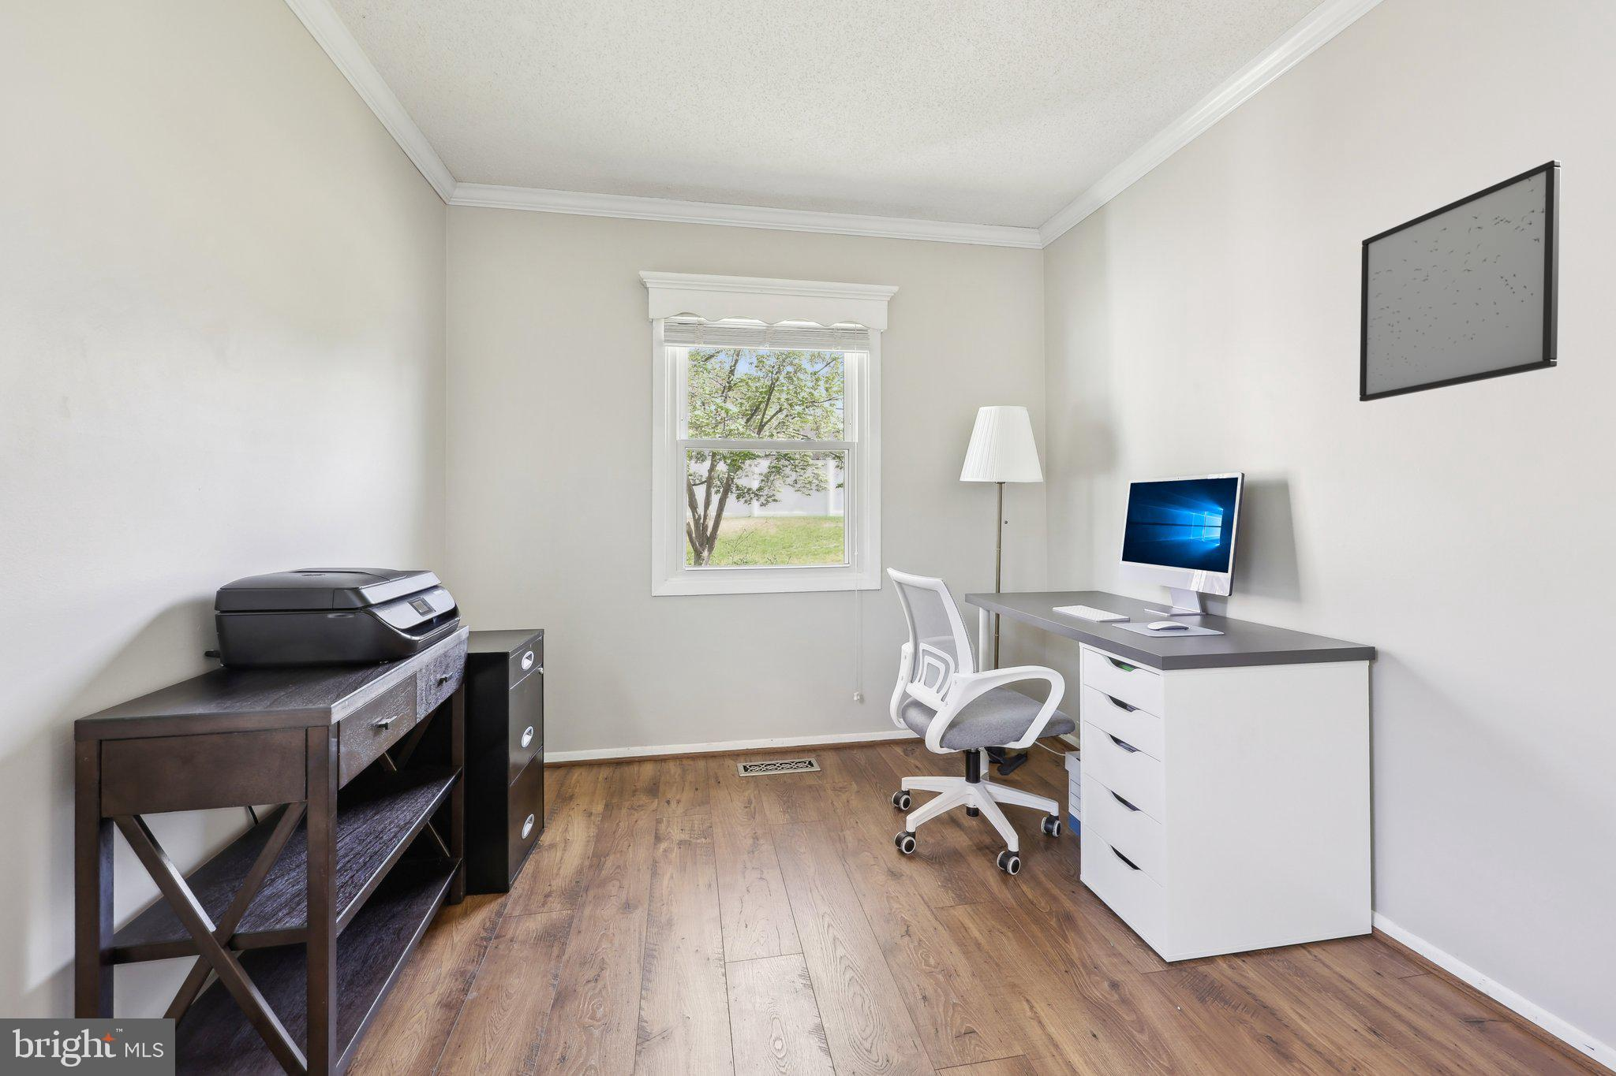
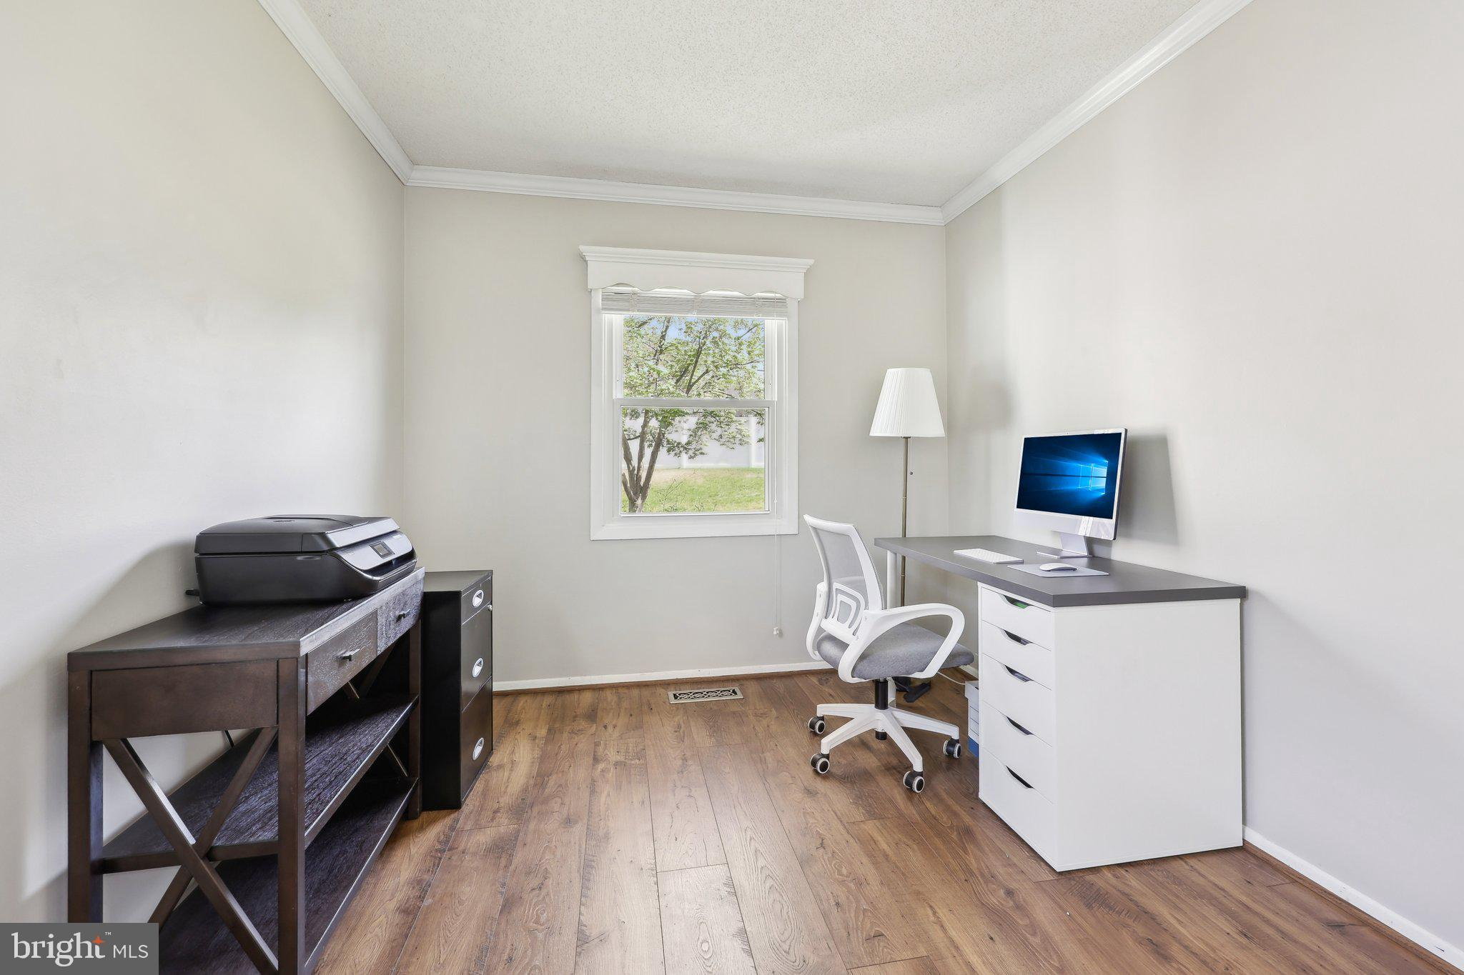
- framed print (1447, 295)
